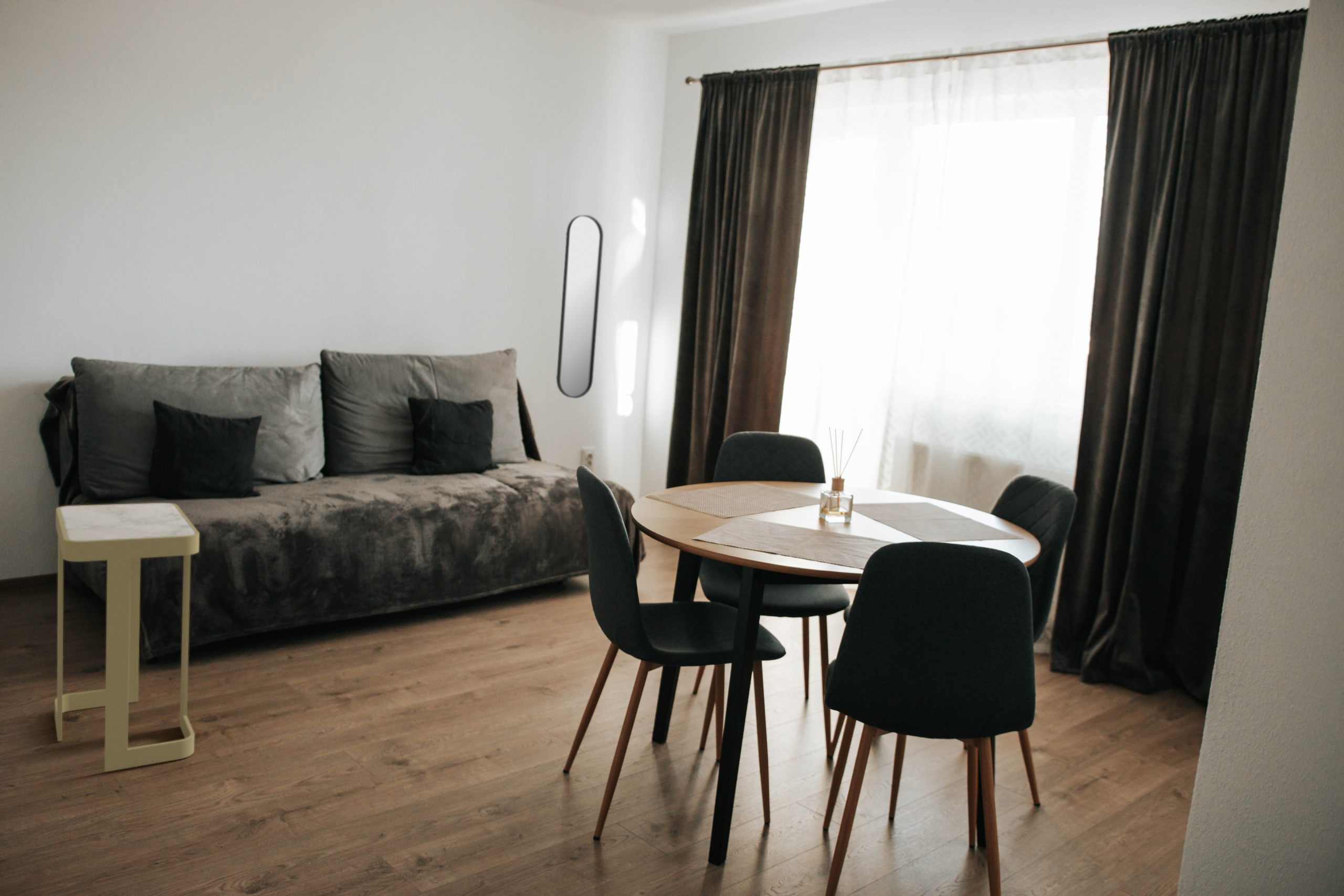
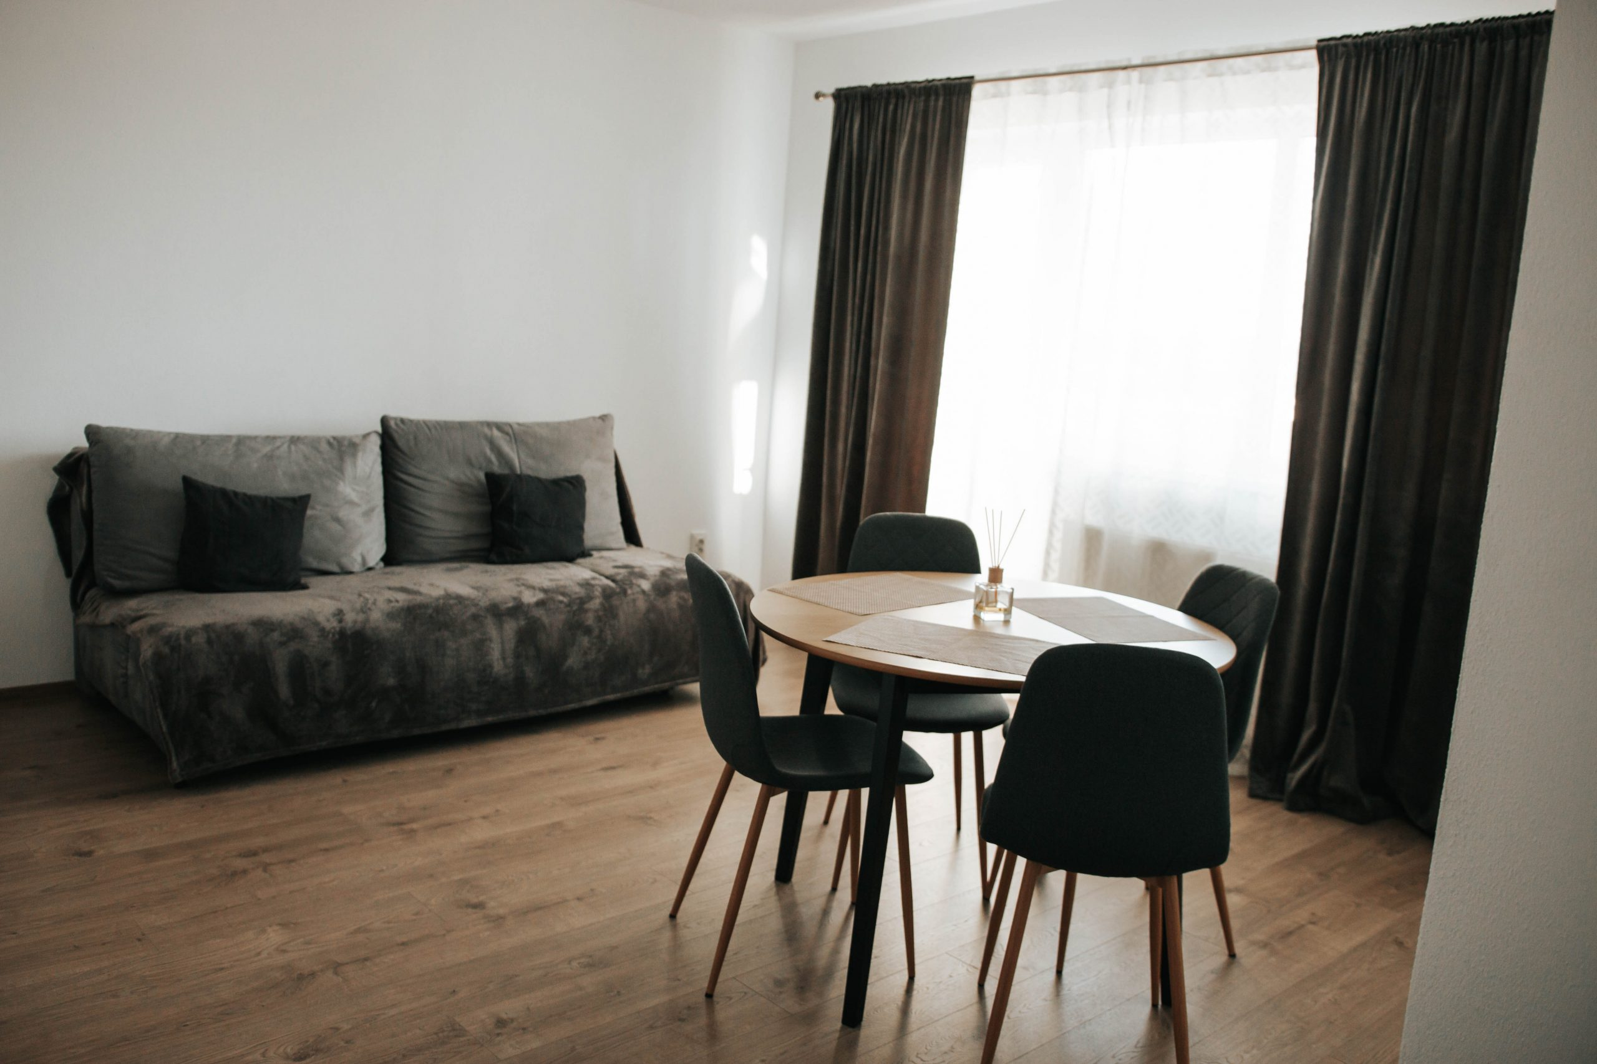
- home mirror (580, 308)
- side table (124, 628)
